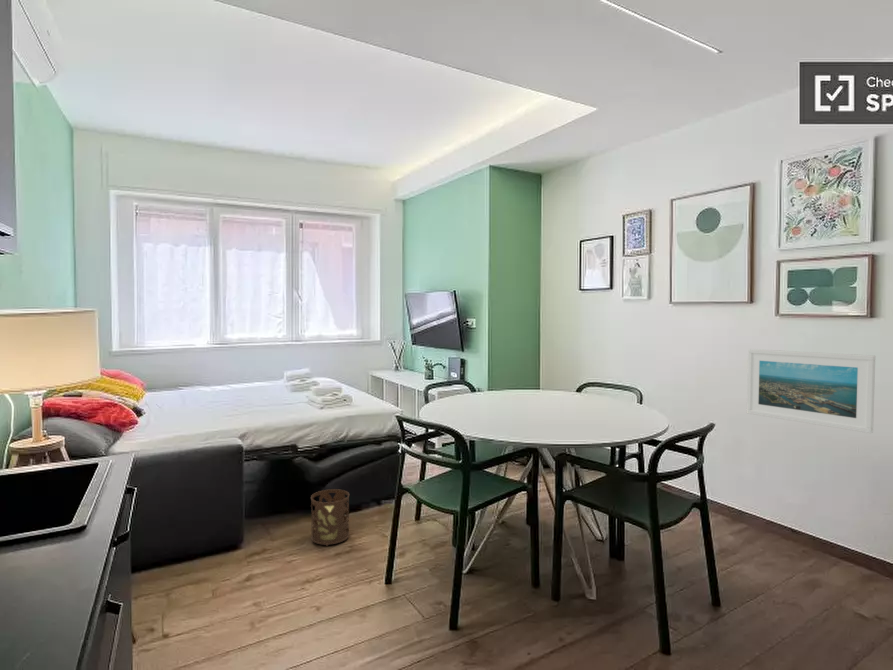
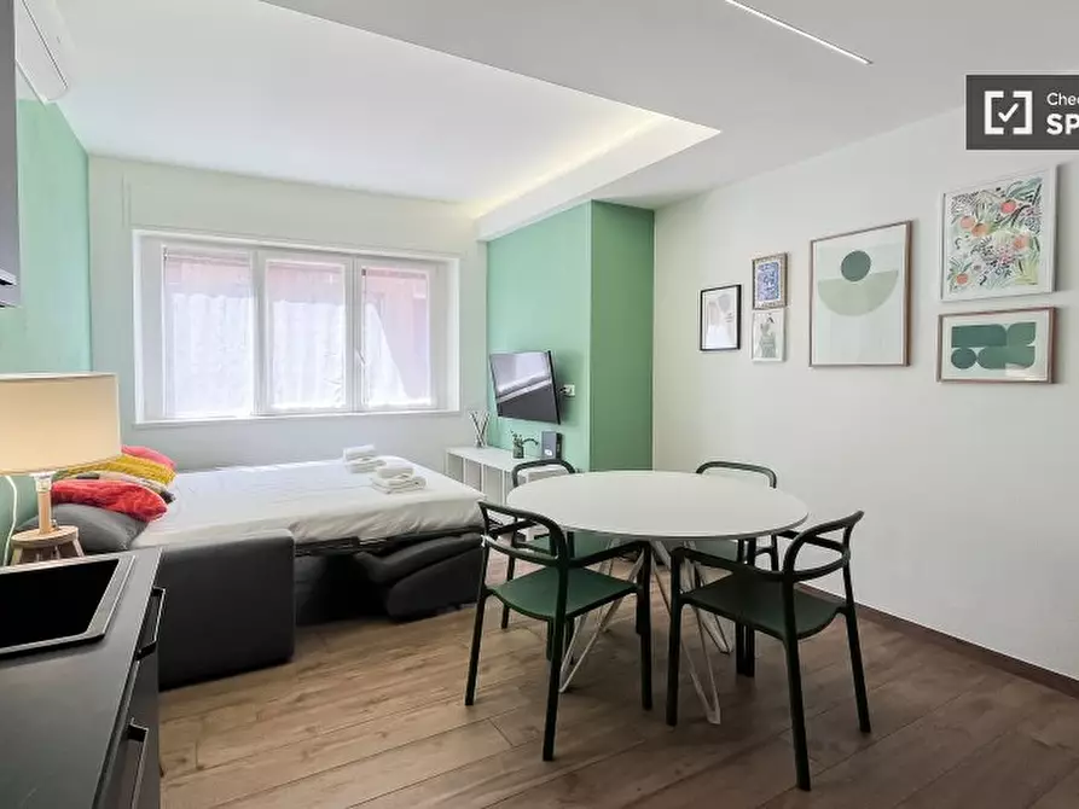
- lantern (330, 516)
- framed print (804, 387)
